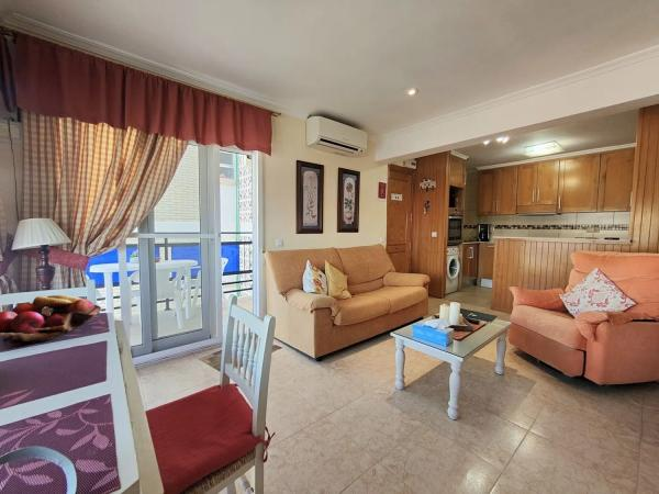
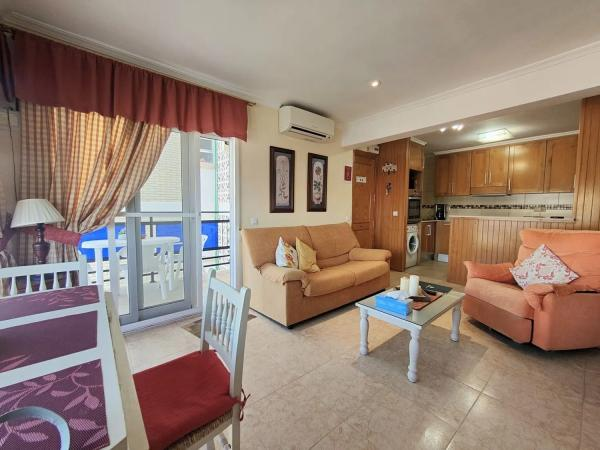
- fruit basket (47, 315)
